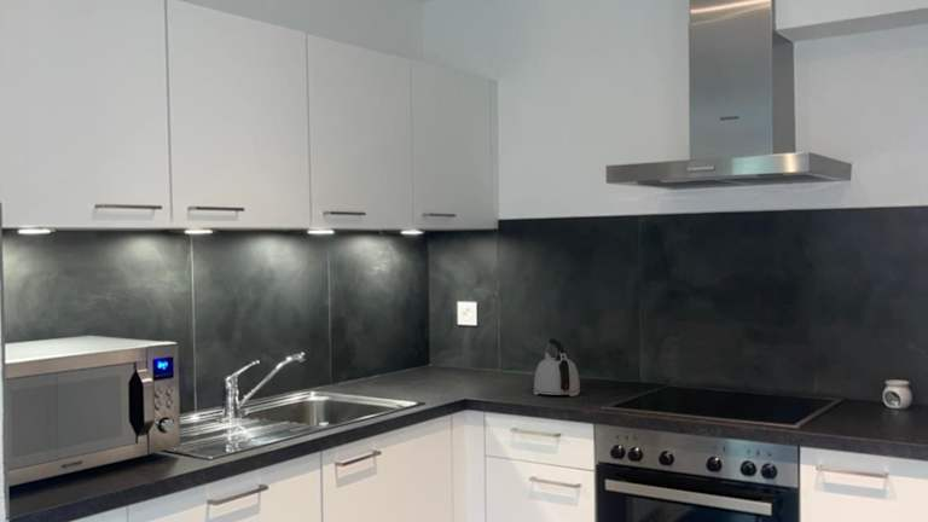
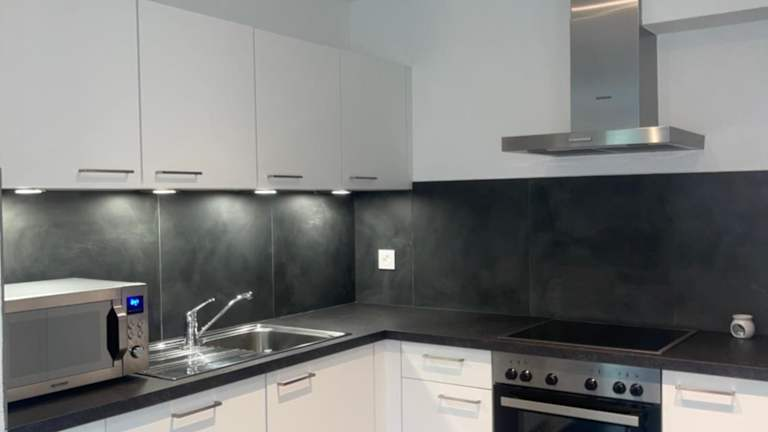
- kettle (556, 365)
